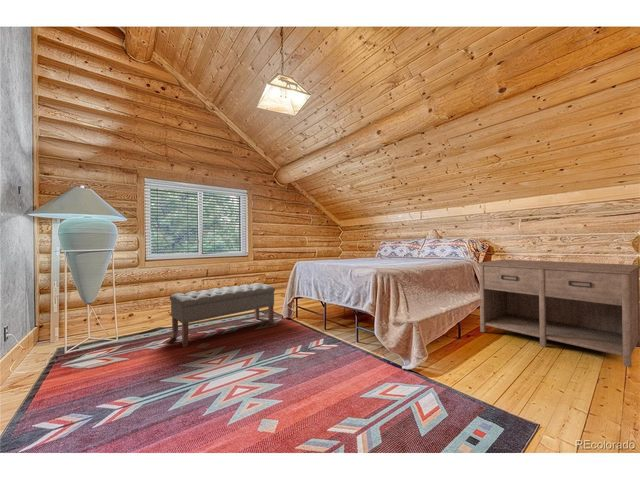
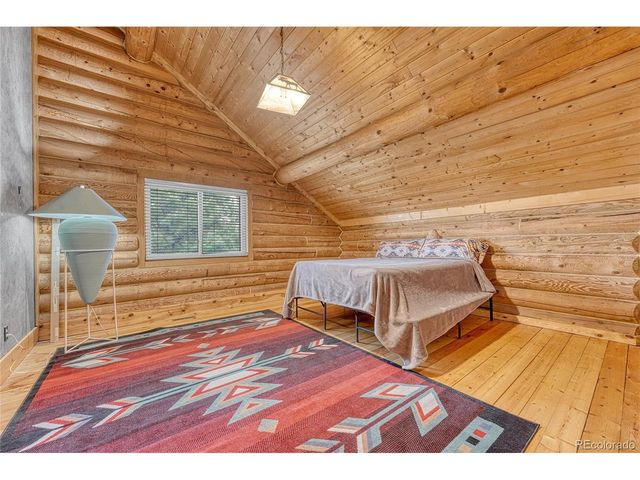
- bench (226, 309)
- nightstand (552, 301)
